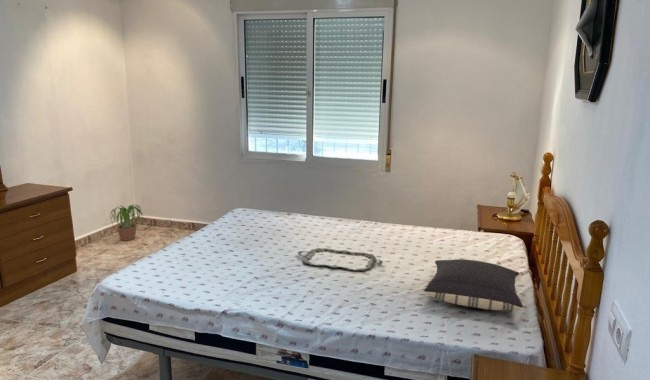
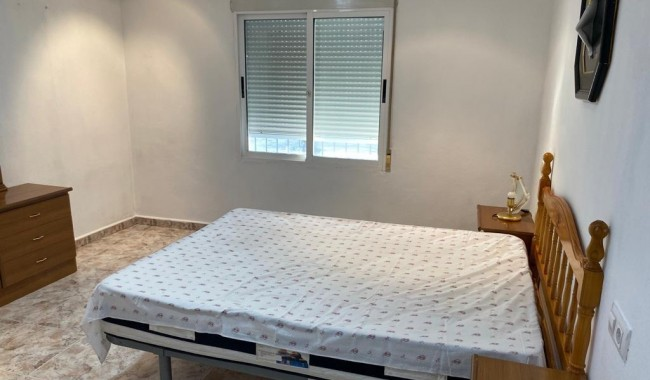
- pillow (473, 281)
- serving tray (339, 253)
- potted plant (125, 221)
